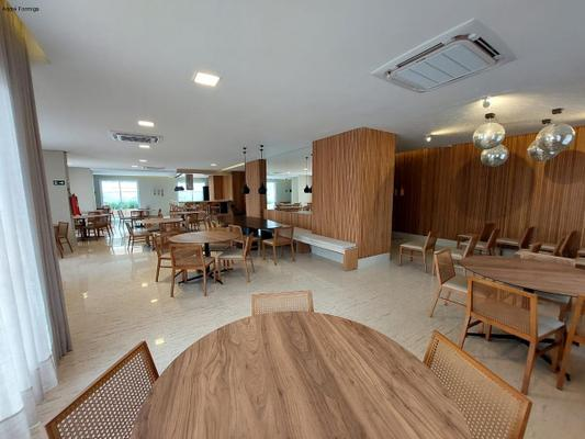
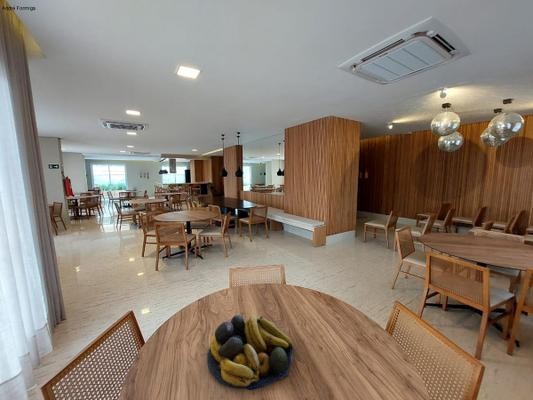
+ fruit bowl (250, 337)
